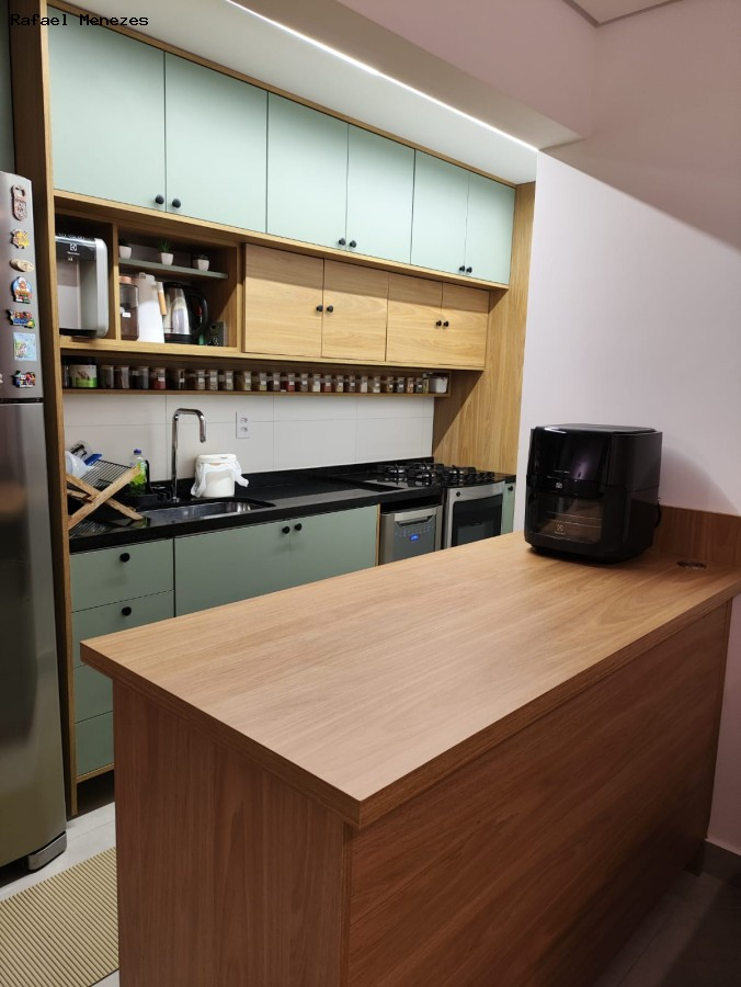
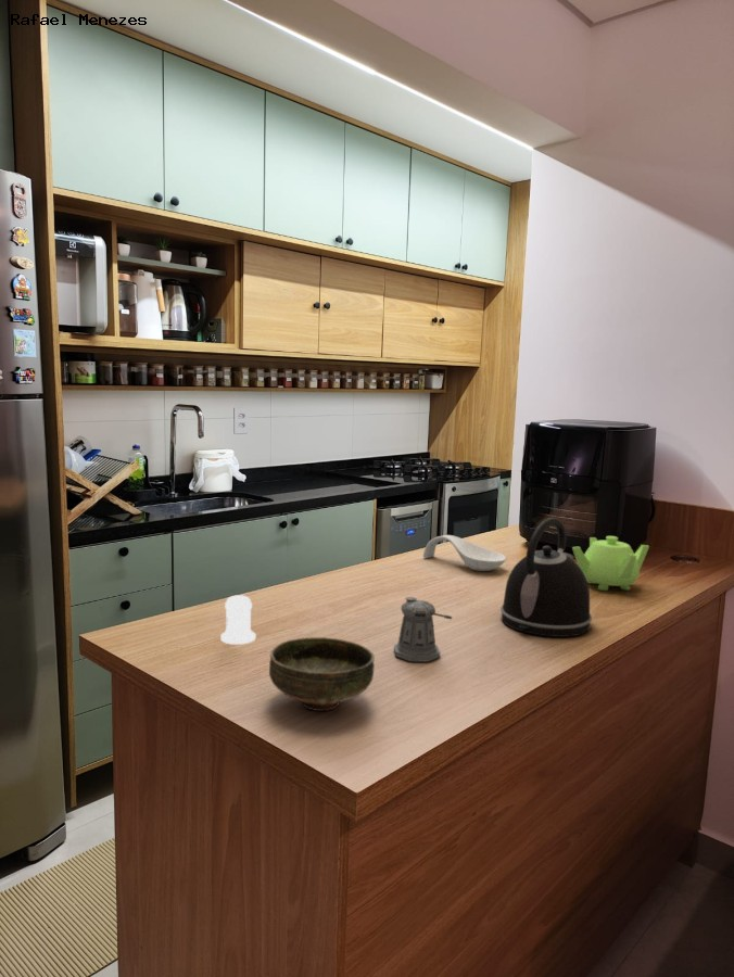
+ bowl (321, 677)
+ teapot (609, 560)
+ spoon rest (464, 551)
+ pepper shaker (420, 627)
+ kettle (547, 570)
+ salt shaker (238, 617)
